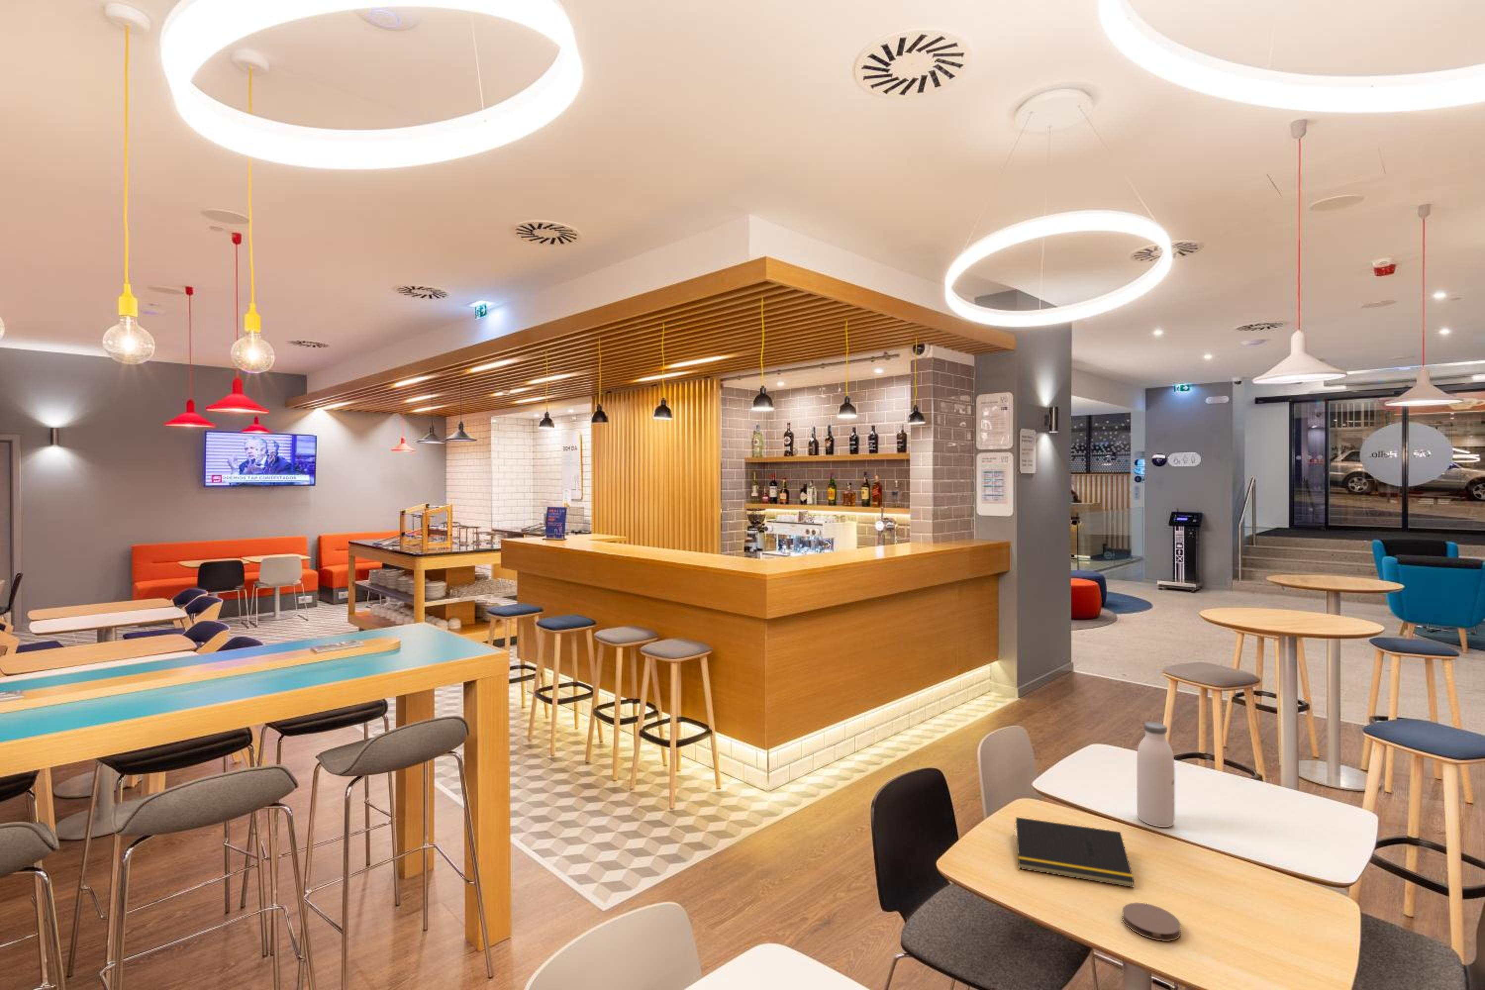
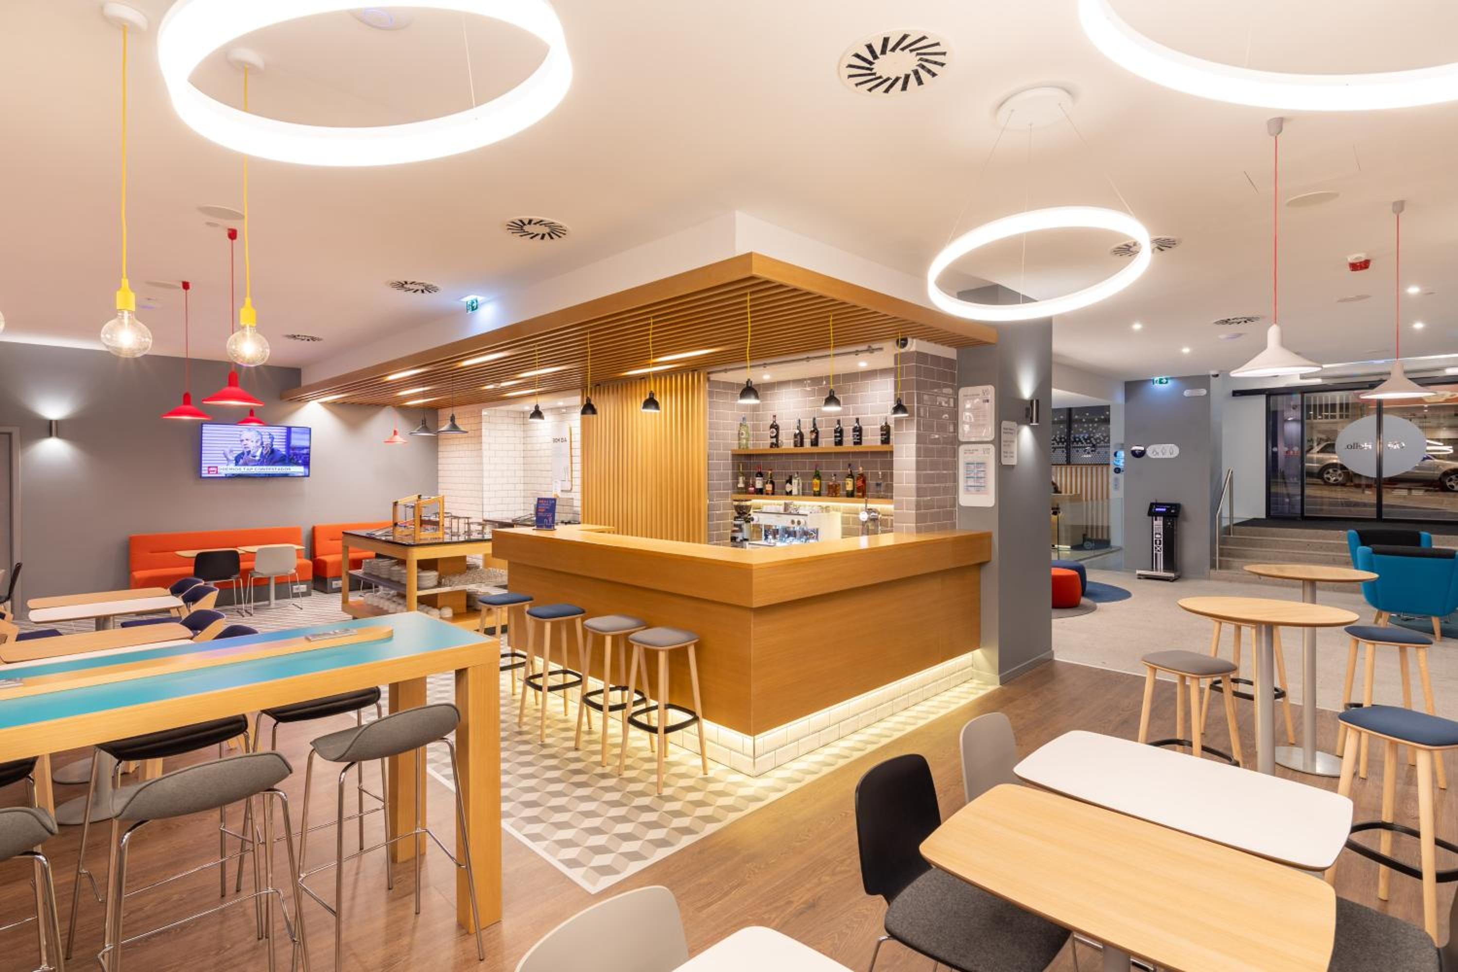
- notepad (1071, 850)
- water bottle (1156, 772)
- coaster (1151, 920)
